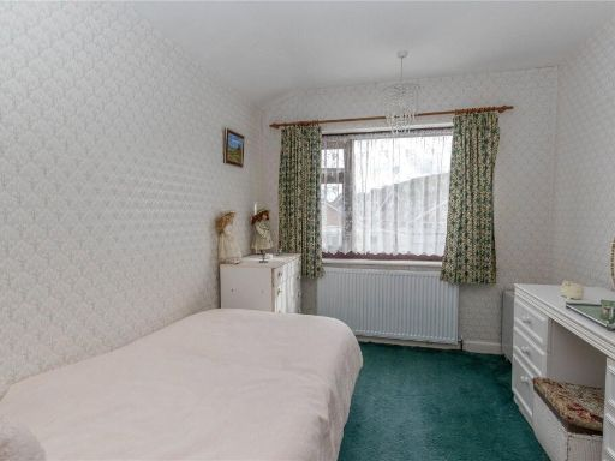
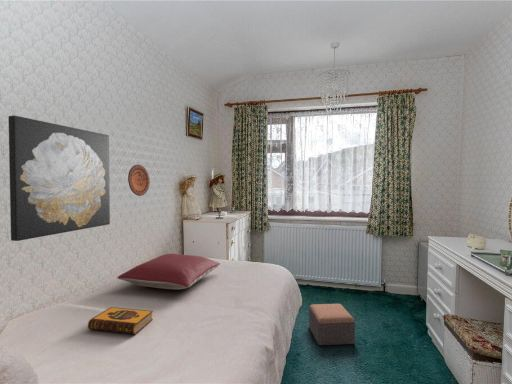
+ wall art (67, 179)
+ decorative plate (138, 180)
+ pillow (173, 270)
+ hardback book (121, 320)
+ footstool (330, 322)
